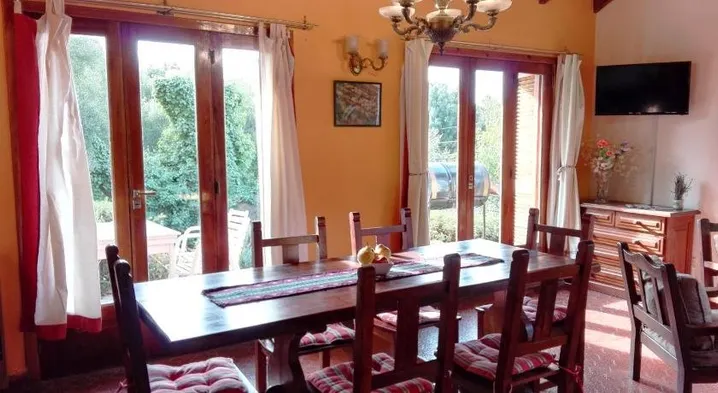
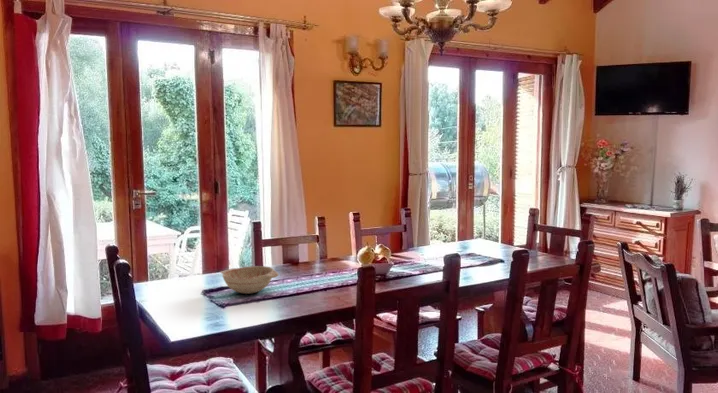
+ decorative bowl (248, 280)
